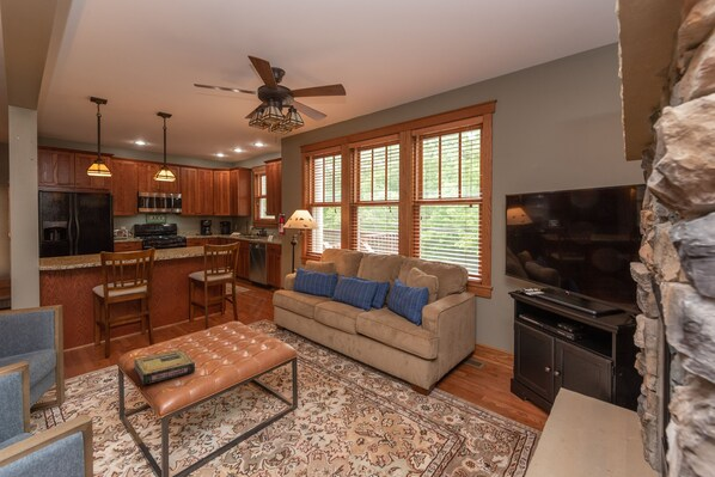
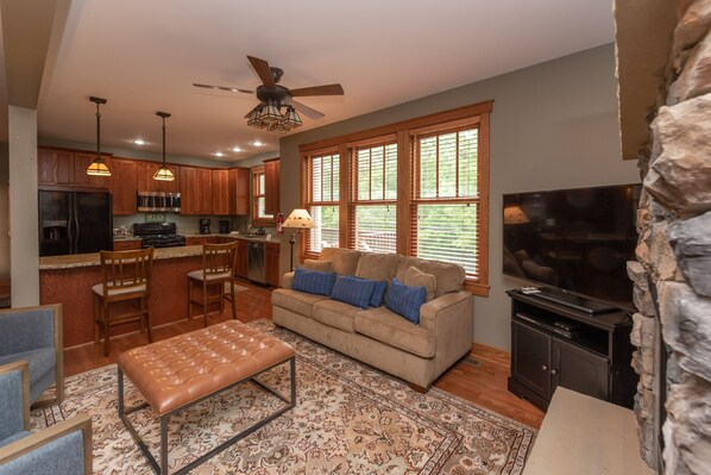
- video game box (164, 365)
